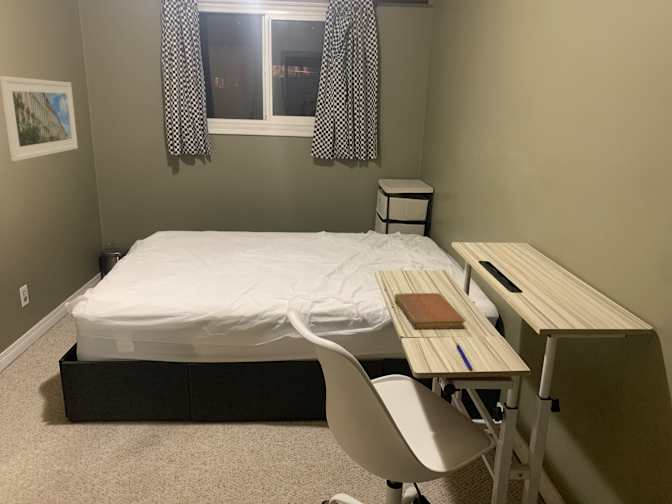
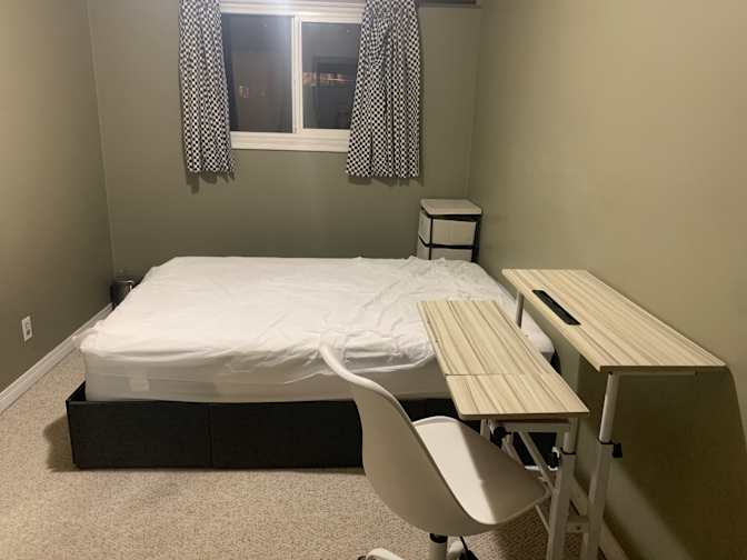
- notebook (427, 309)
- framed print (44, 117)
- pen (463, 356)
